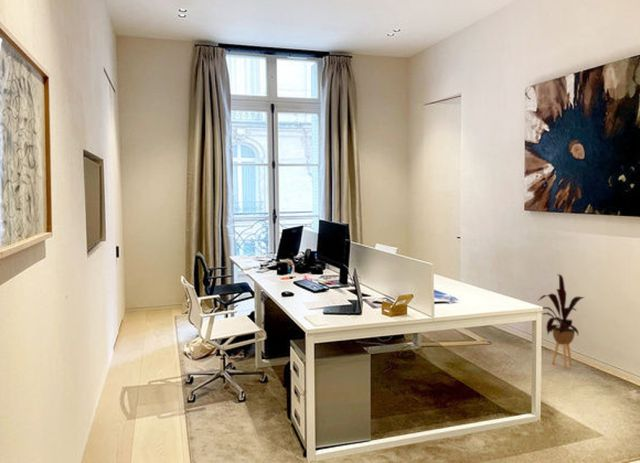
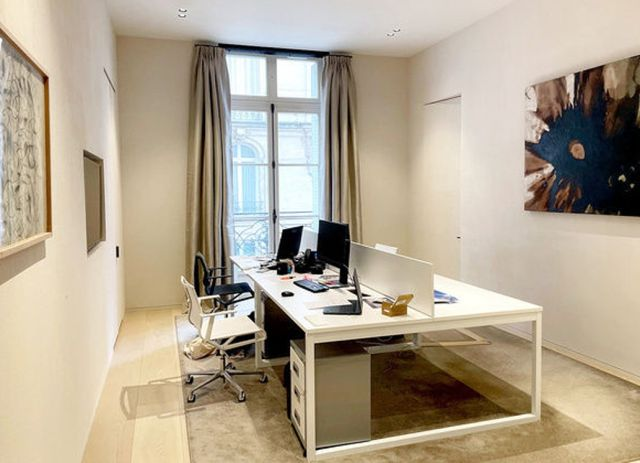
- house plant (557, 318)
